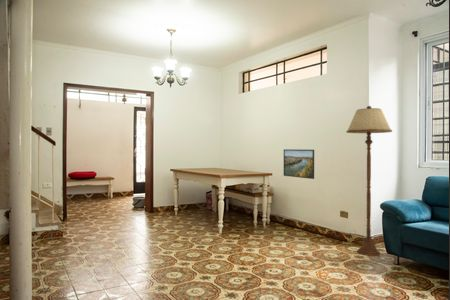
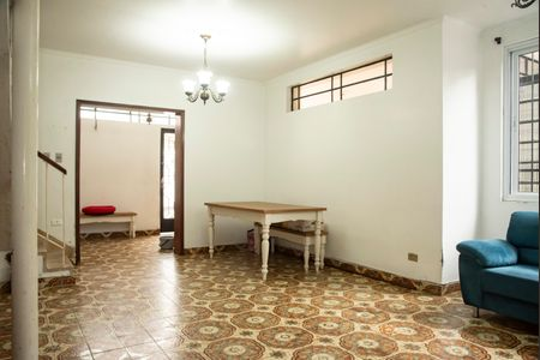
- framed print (298, 163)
- floor lamp (368, 179)
